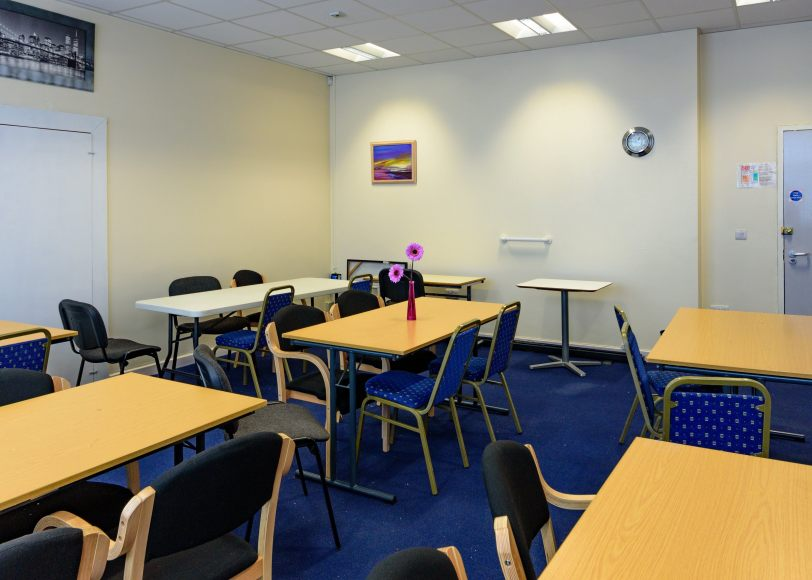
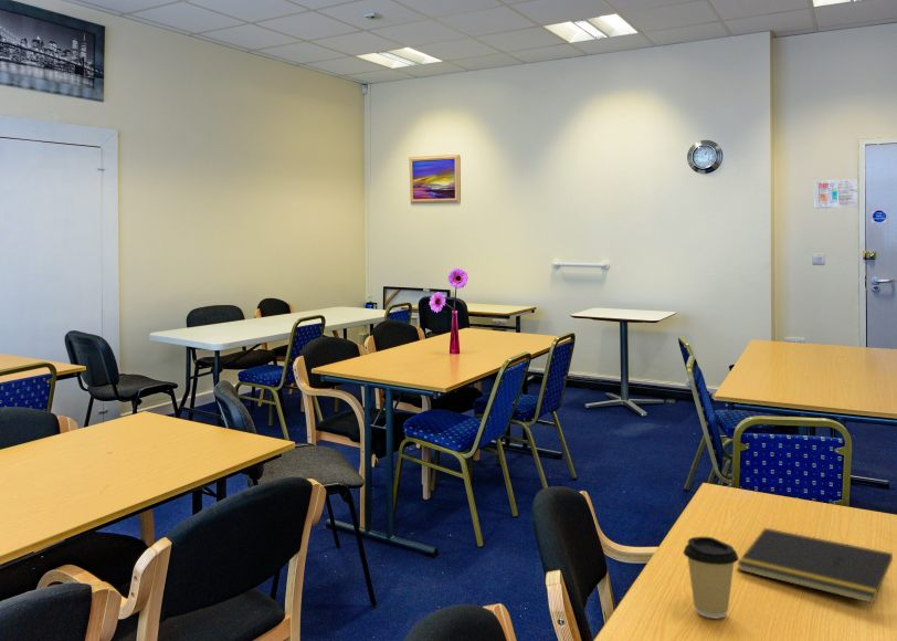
+ notepad (813, 561)
+ coffee cup (710, 577)
